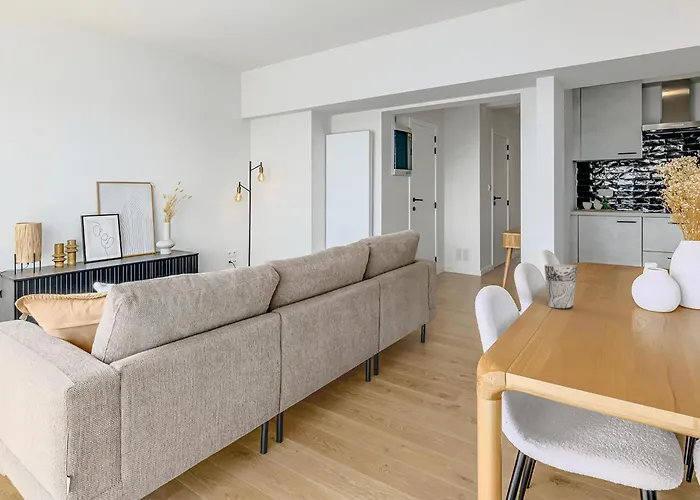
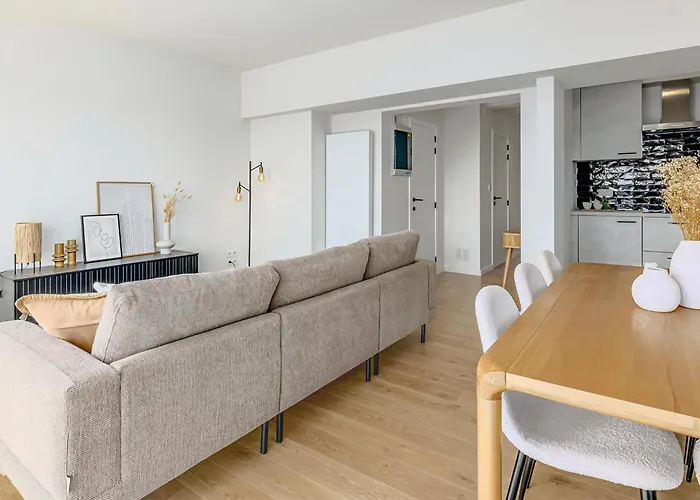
- cup (560, 286)
